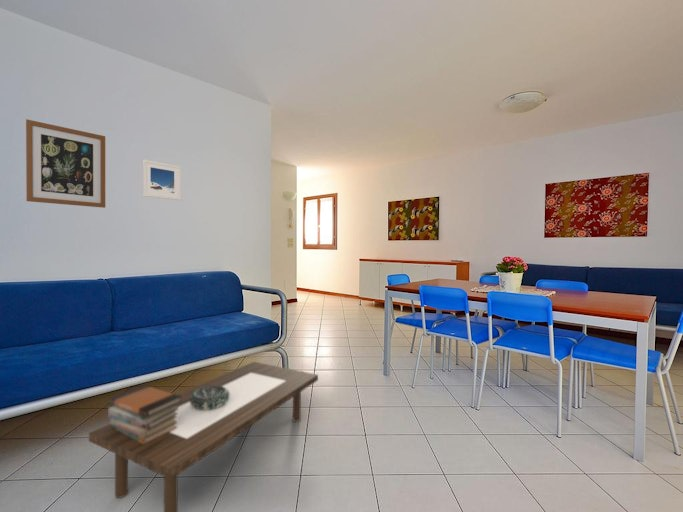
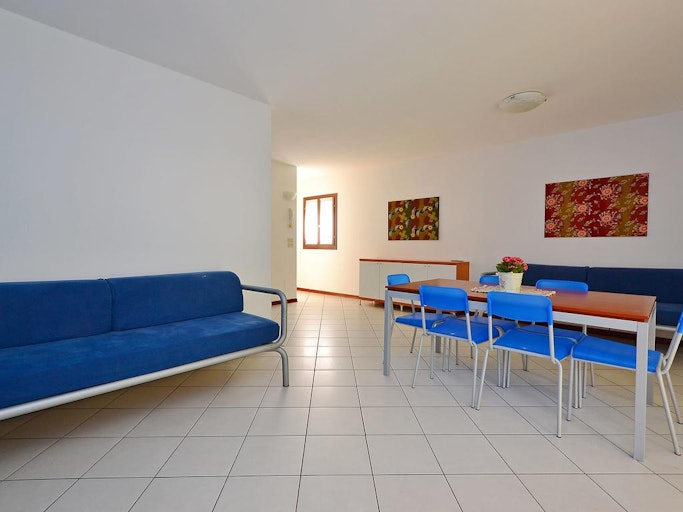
- wall art (68, 166)
- decorative bowl (210, 396)
- coffee table (225, 424)
- book stack (144, 411)
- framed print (162, 180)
